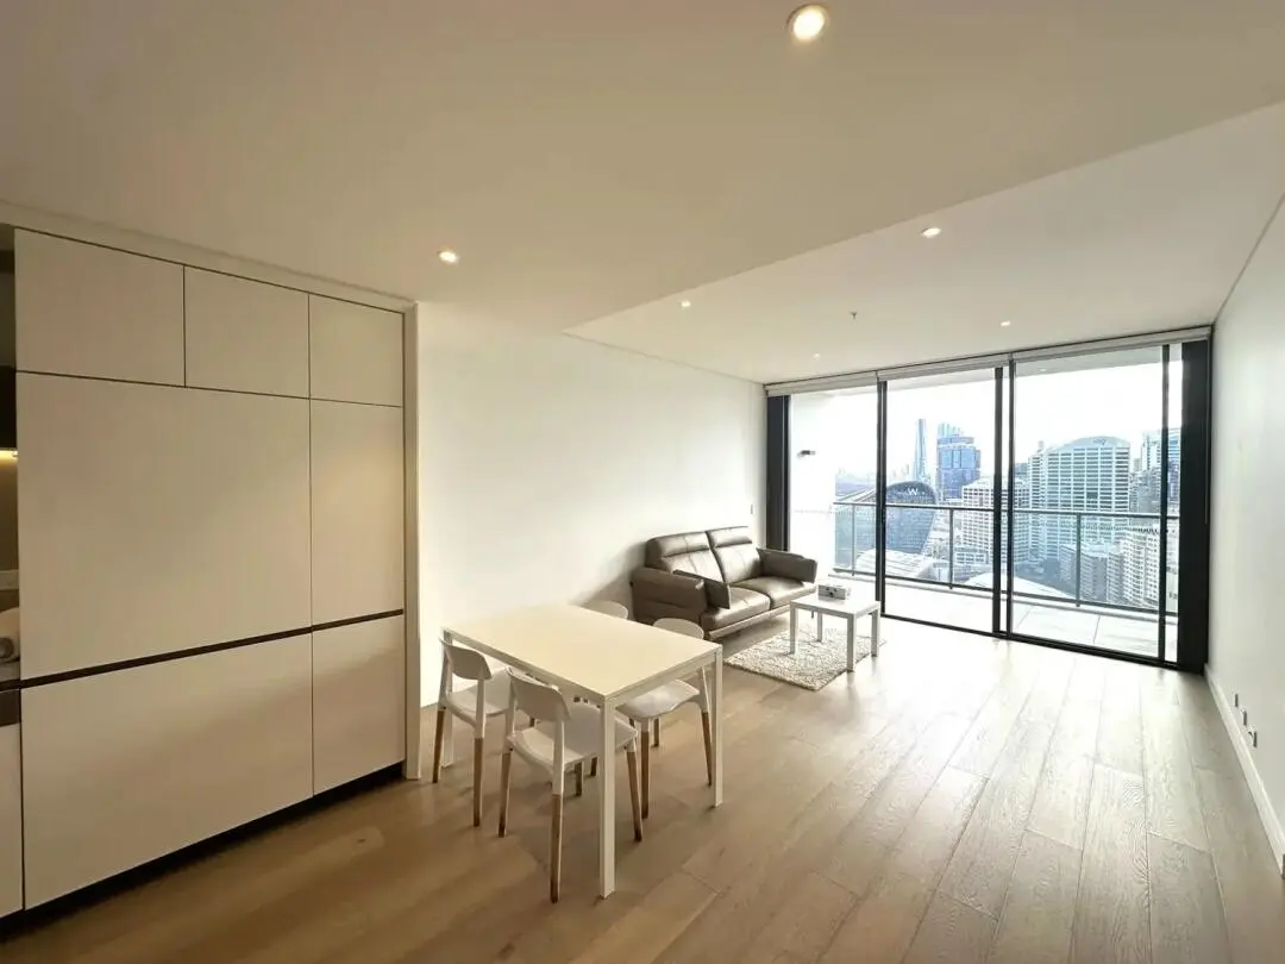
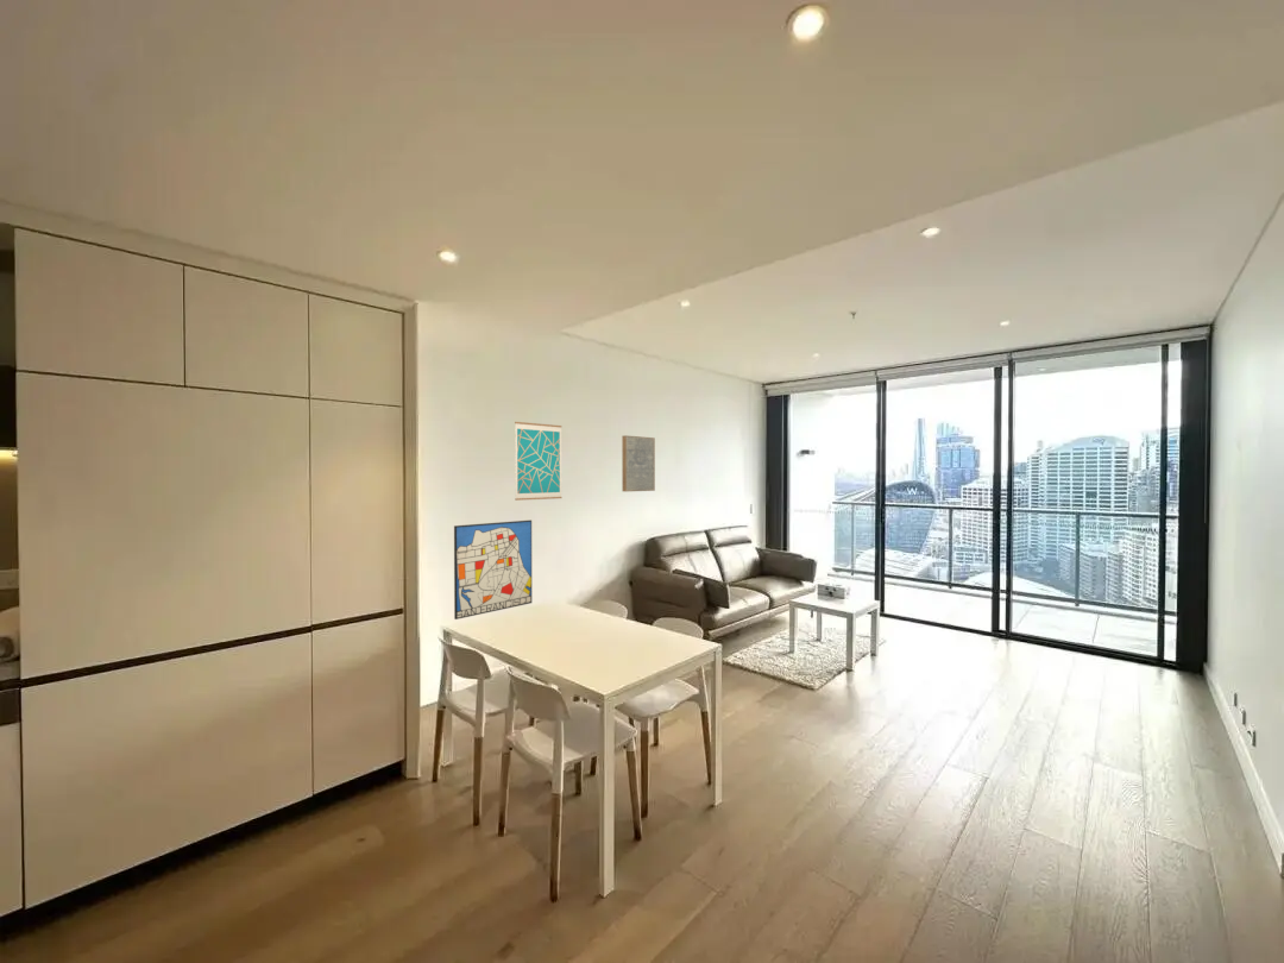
+ wall art (539, 461)
+ wall art (495, 566)
+ wall art (638, 464)
